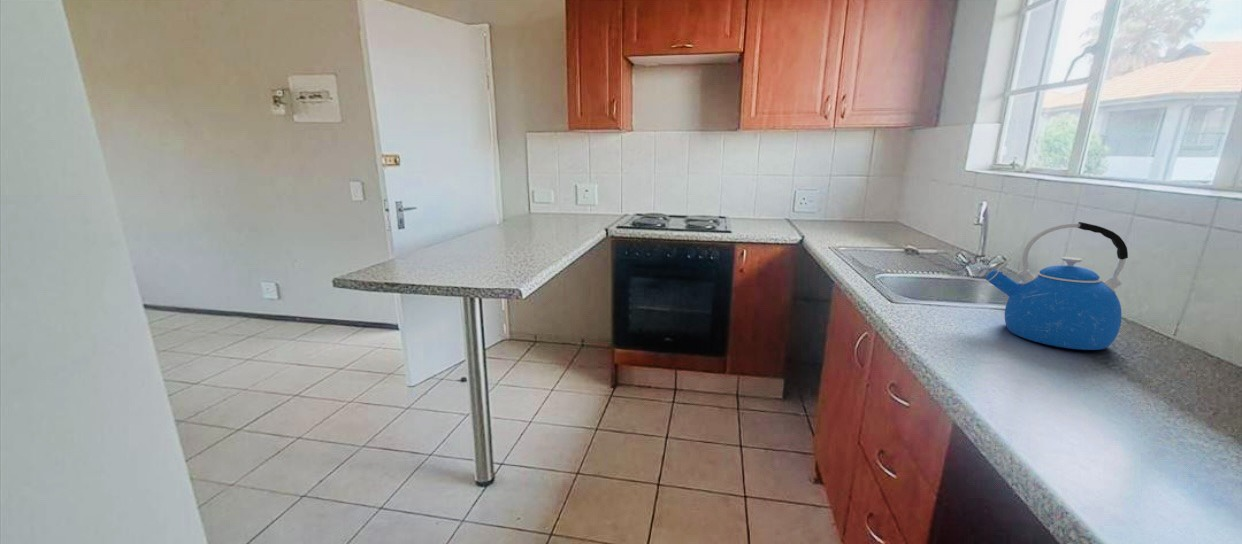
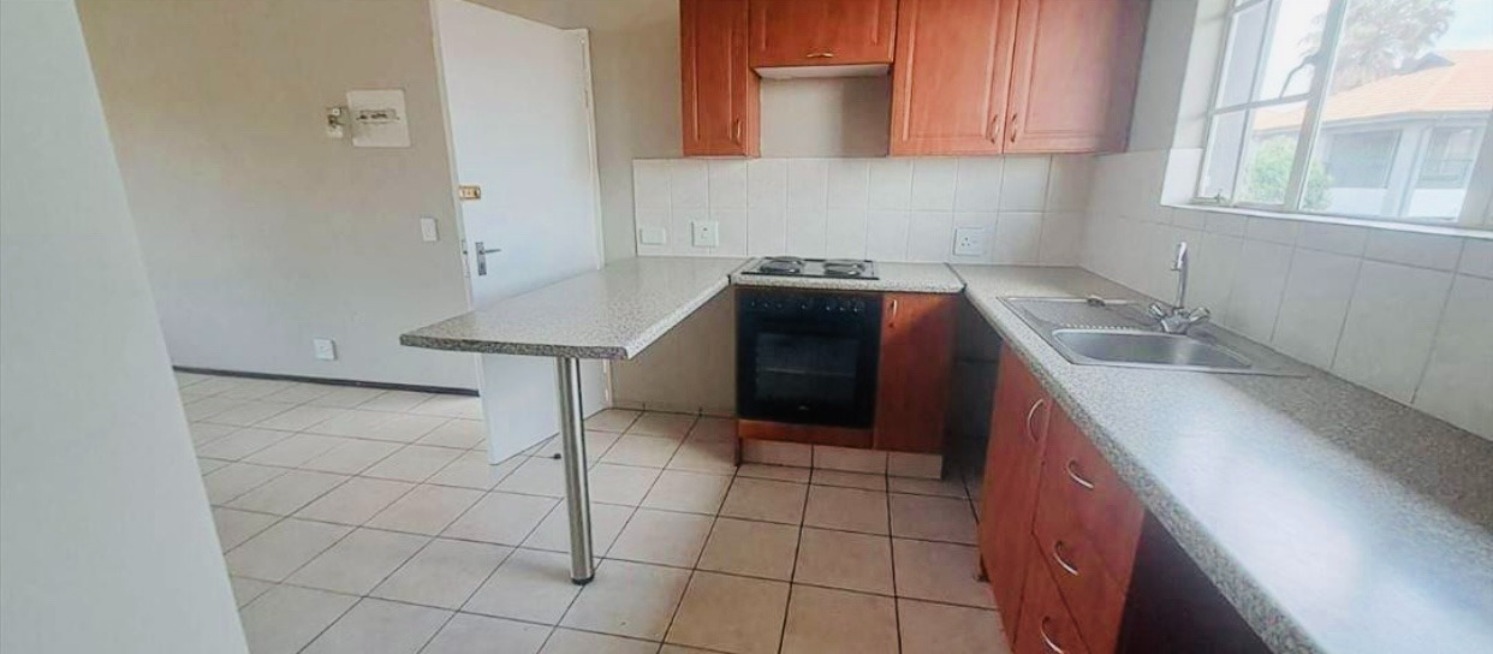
- kettle (1053, 279)
